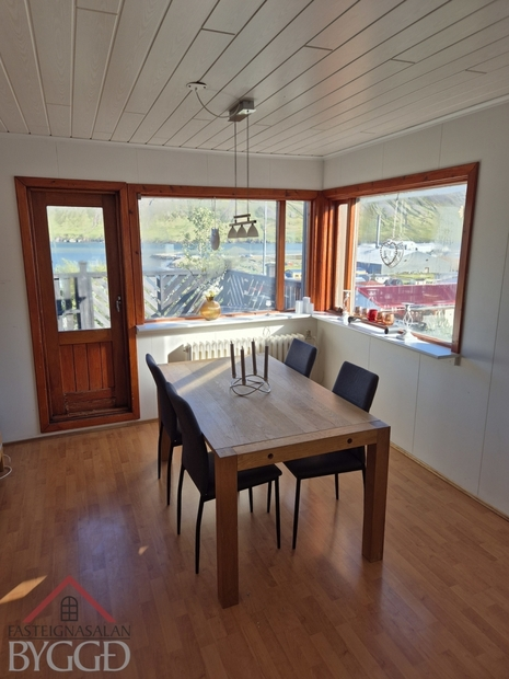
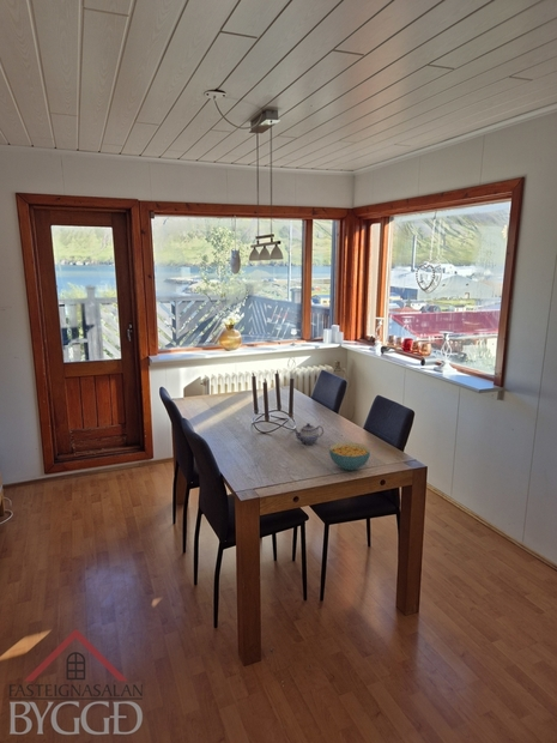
+ teapot (308, 433)
+ cereal bowl (349, 458)
